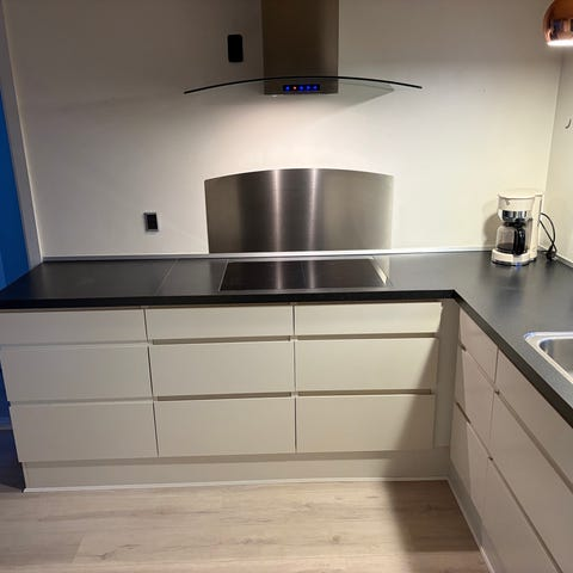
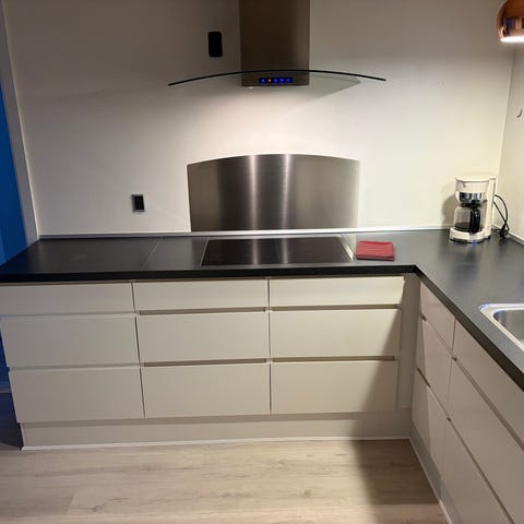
+ dish towel (374, 249)
